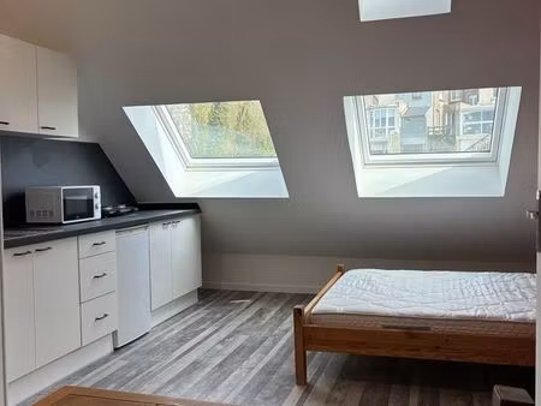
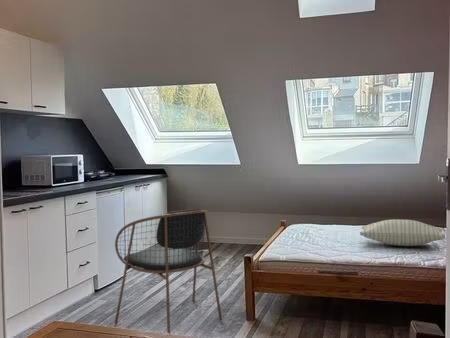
+ dining chair (169, 263)
+ pillow (401, 232)
